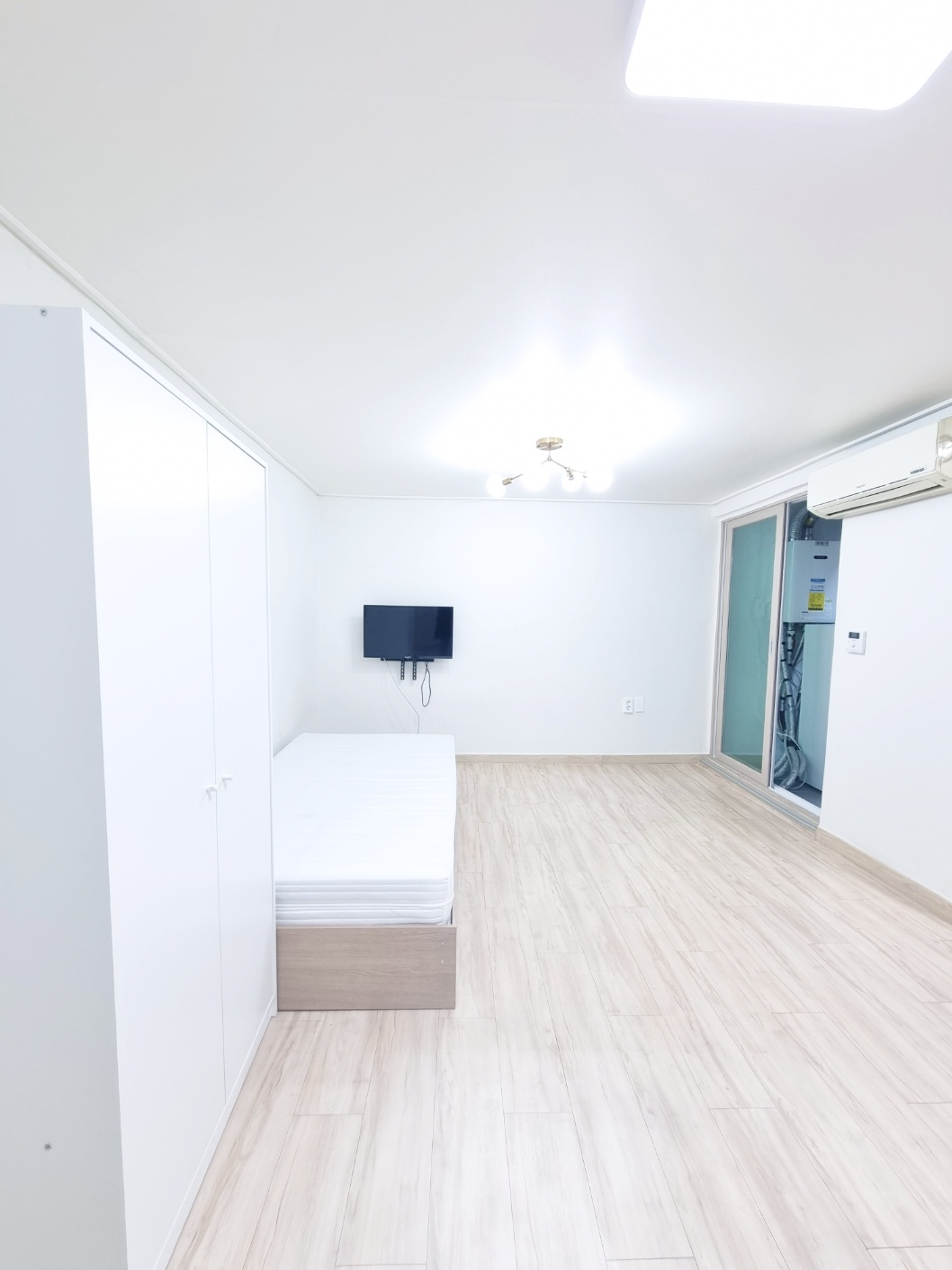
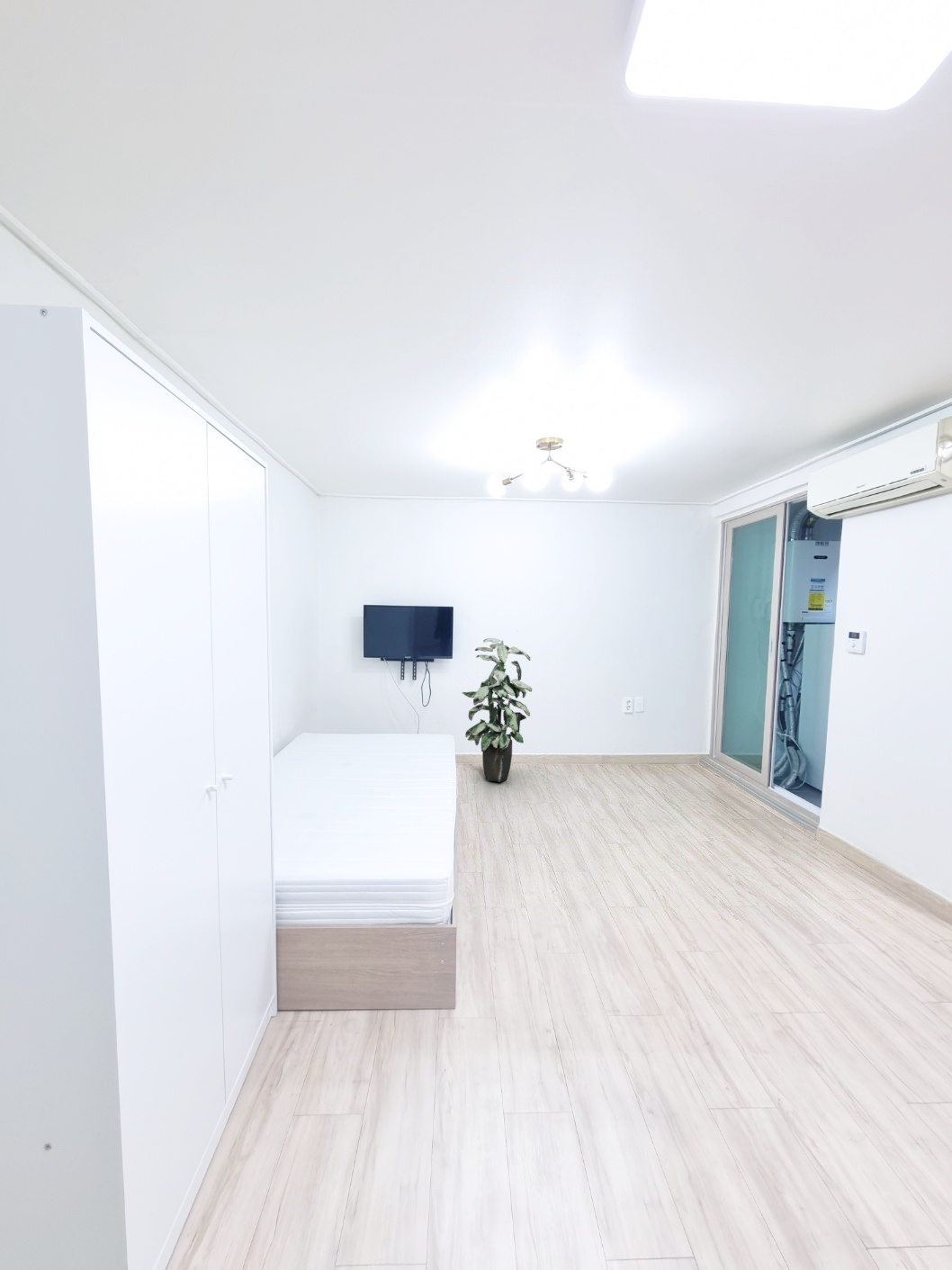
+ indoor plant (496, 708)
